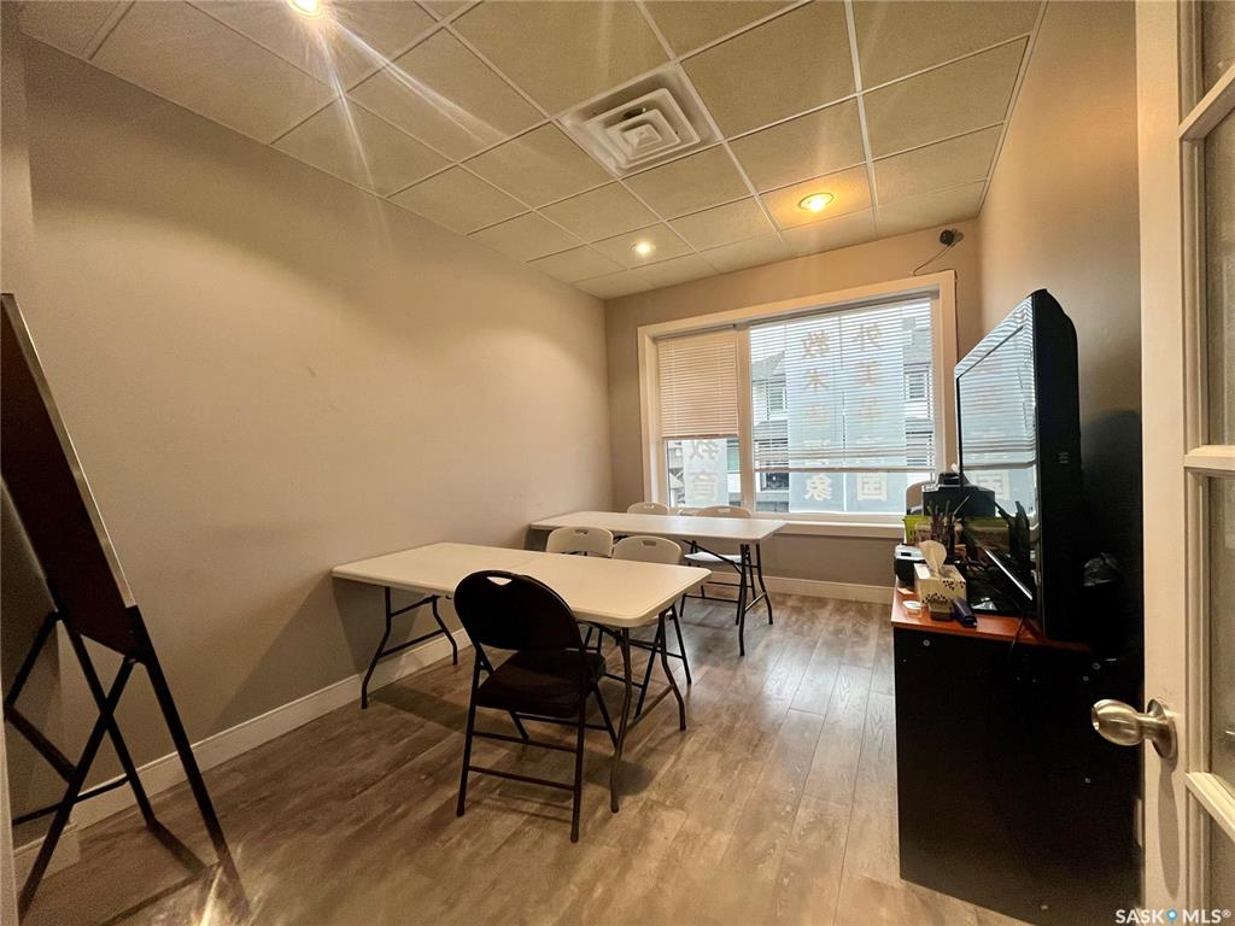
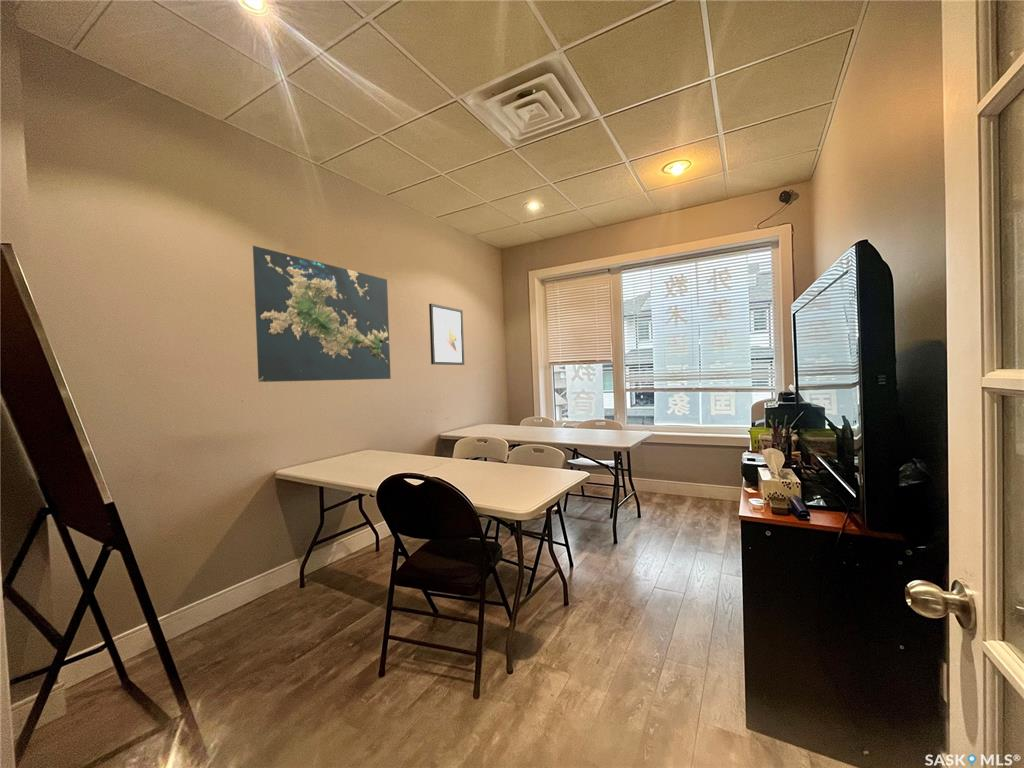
+ map (333, 322)
+ wall art (447, 335)
